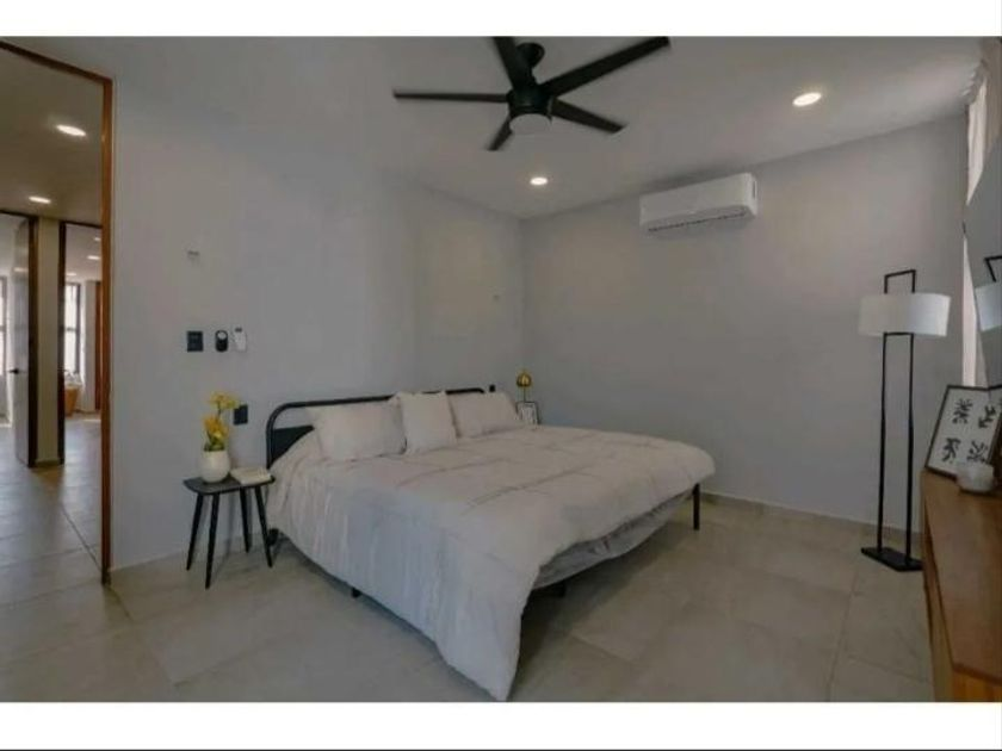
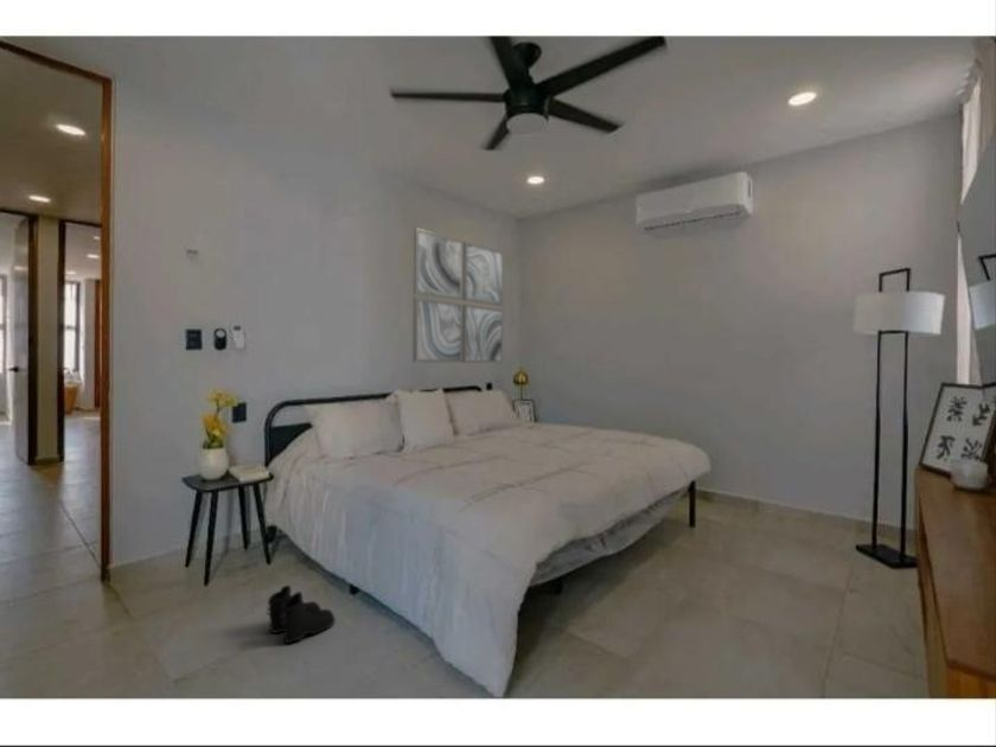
+ boots (301, 606)
+ wall art (462, 300)
